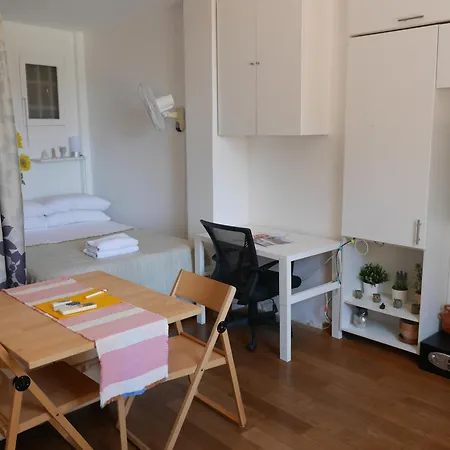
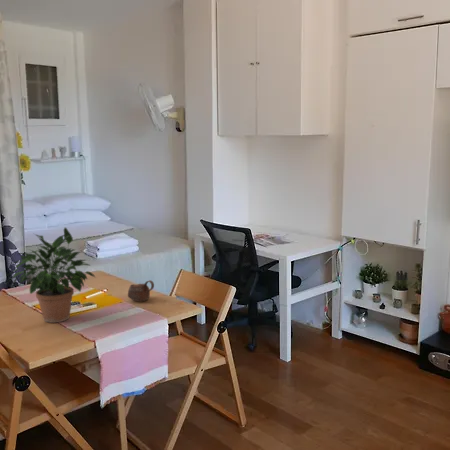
+ potted plant (47, 276)
+ cup (140, 290)
